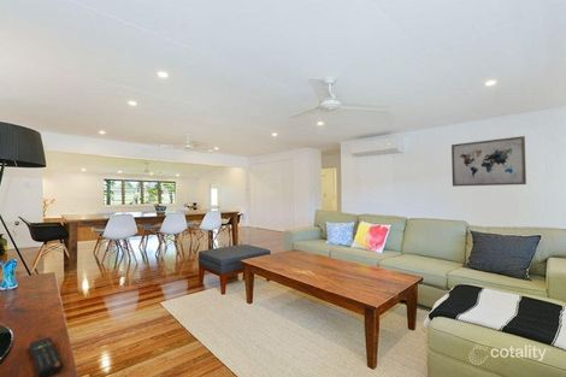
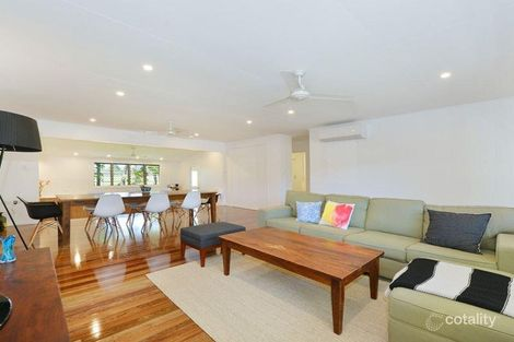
- wall art (485, 163)
- remote control (45, 355)
